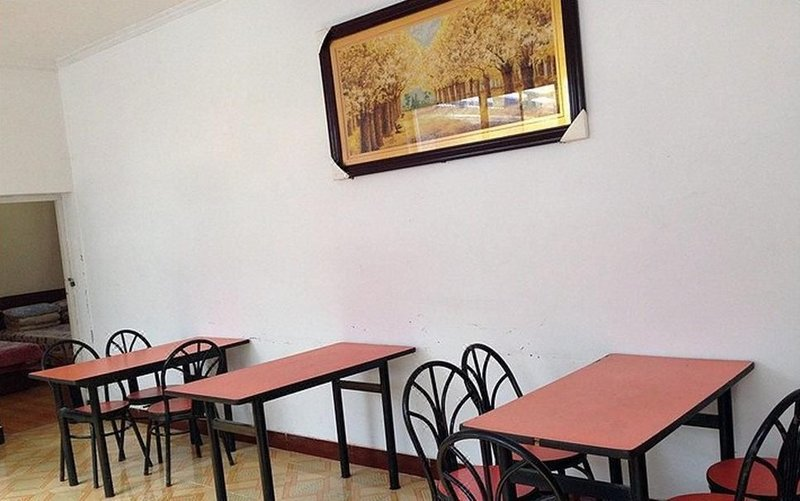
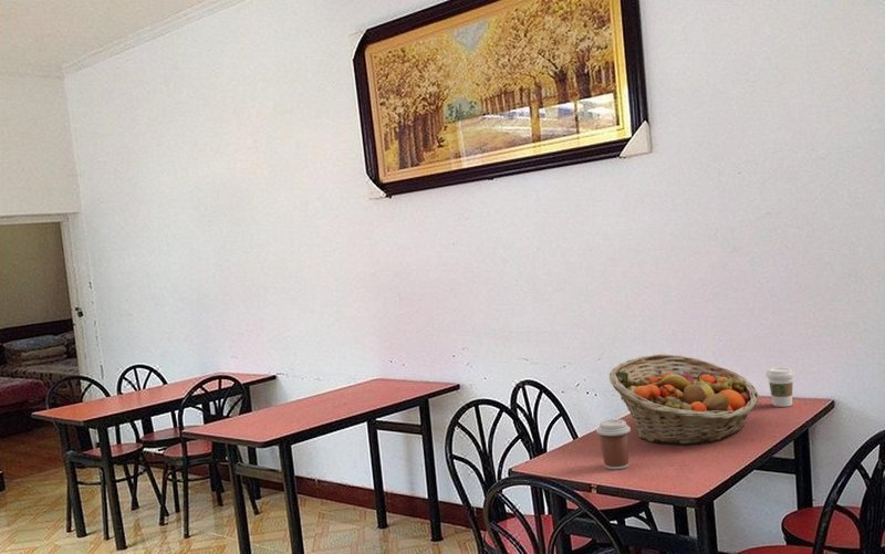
+ fruit basket (683, 396)
+ coffee cup (614, 443)
+ coffee cup (781, 386)
